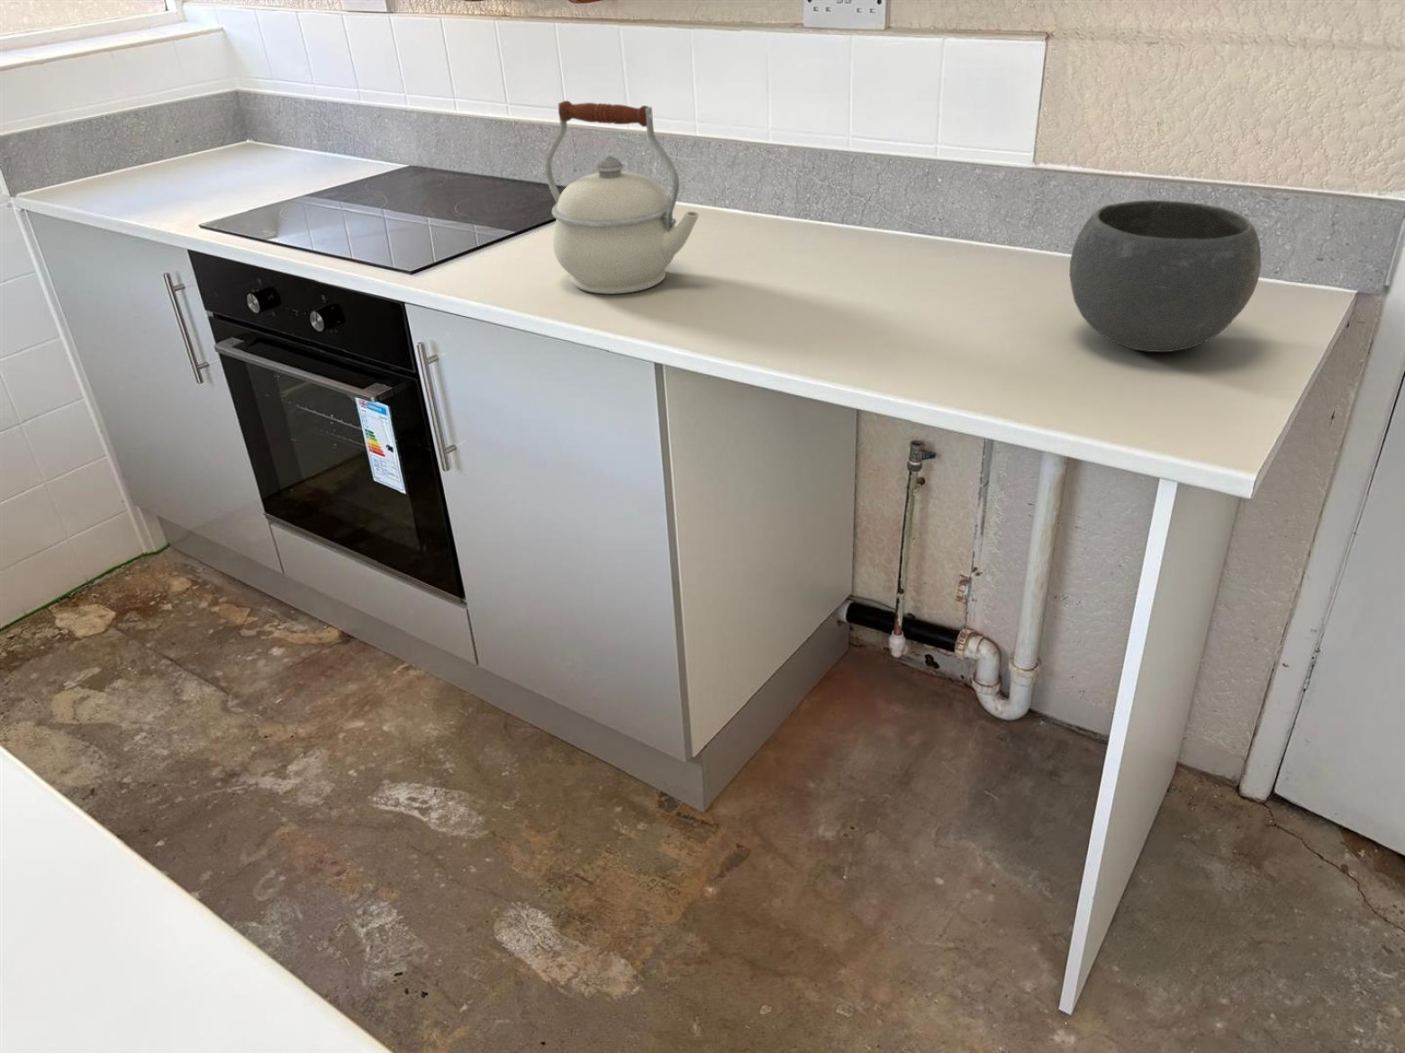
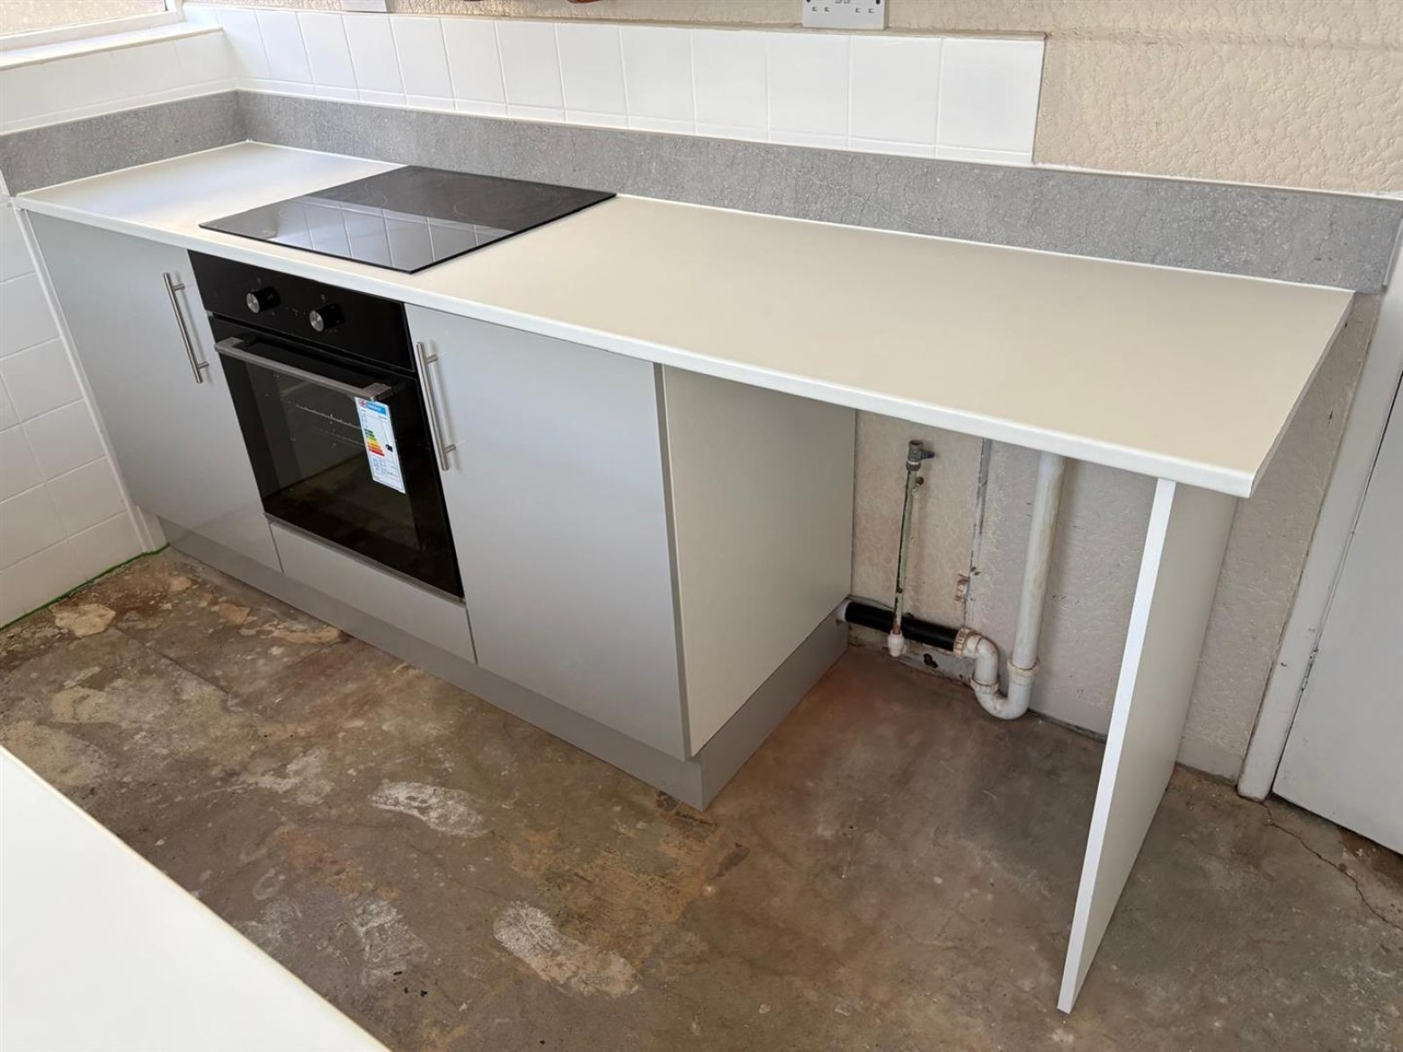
- kettle (621, 196)
- bowl (1159, 282)
